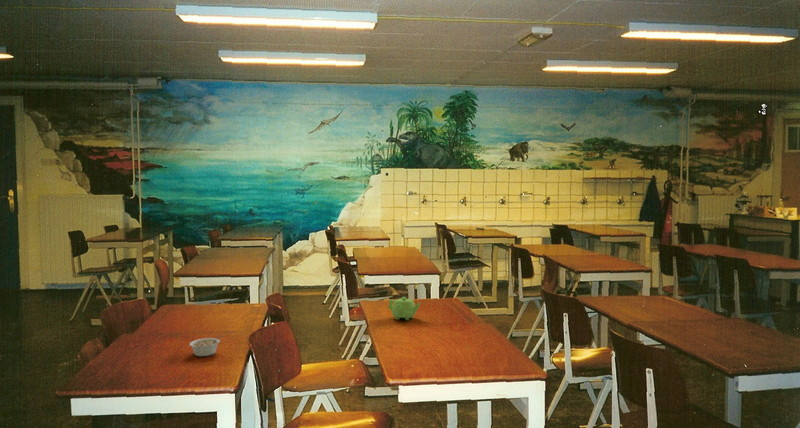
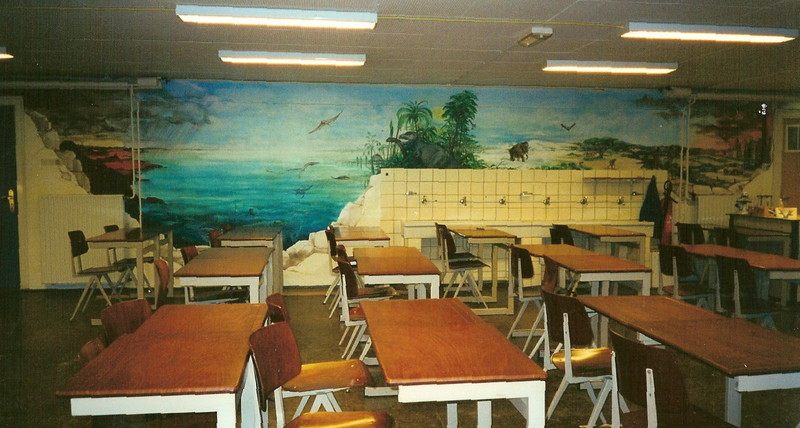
- teapot (403, 308)
- legume (205, 346)
